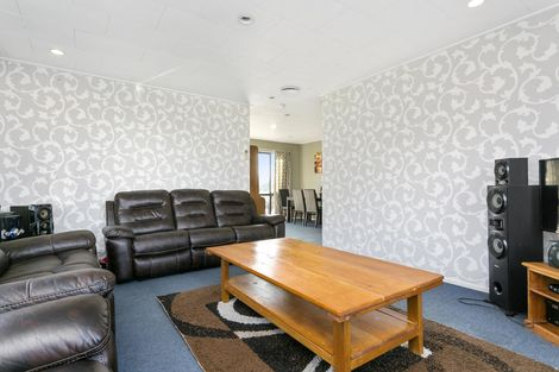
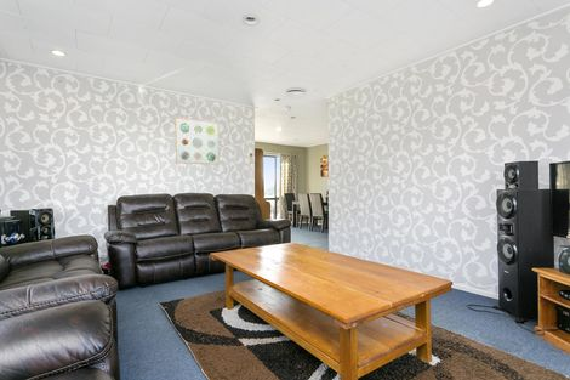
+ wall art (198, 142)
